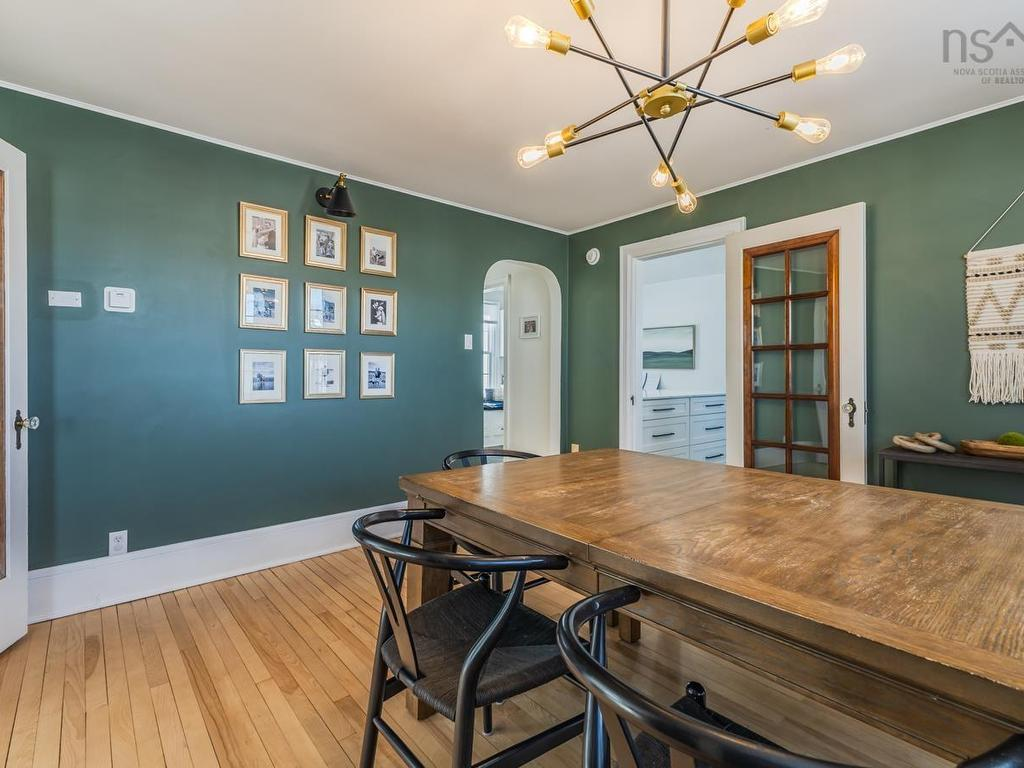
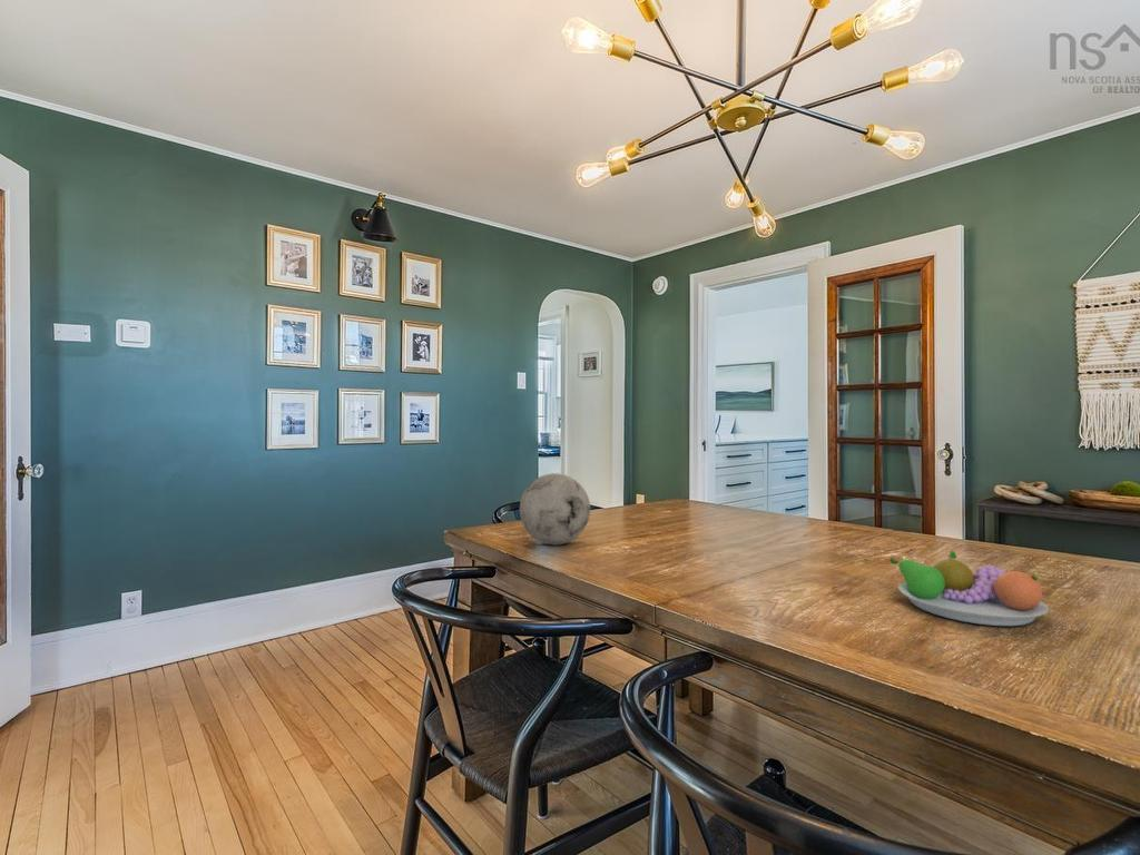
+ decorative orb (554, 509)
+ fruit bowl (963, 582)
